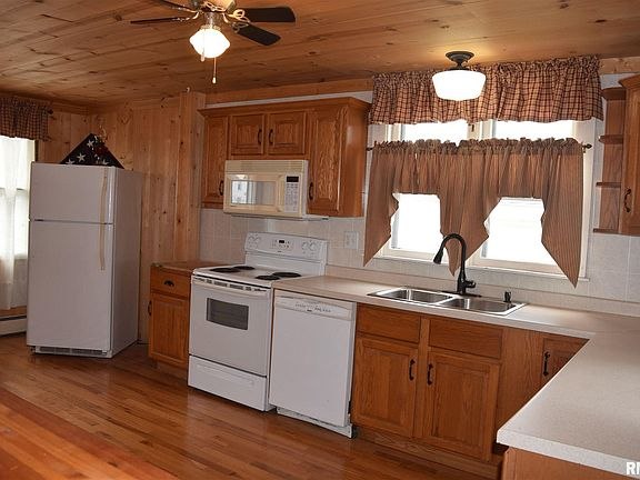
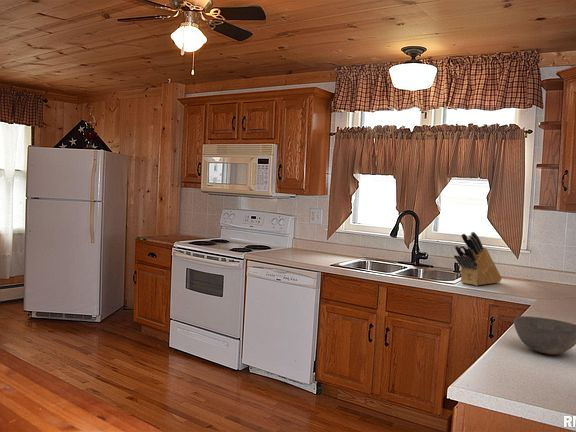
+ knife block (478, 257)
+ bowl (546, 337)
